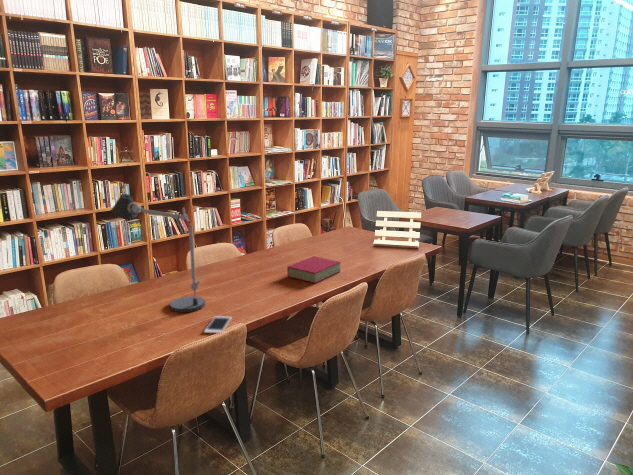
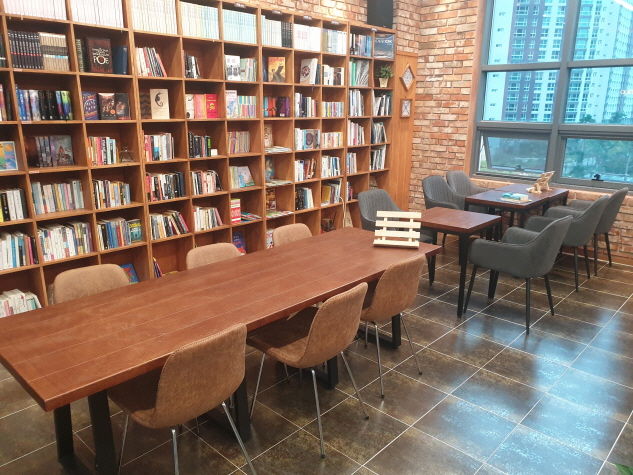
- cell phone (218, 324)
- desk lamp (159, 215)
- book (314, 269)
